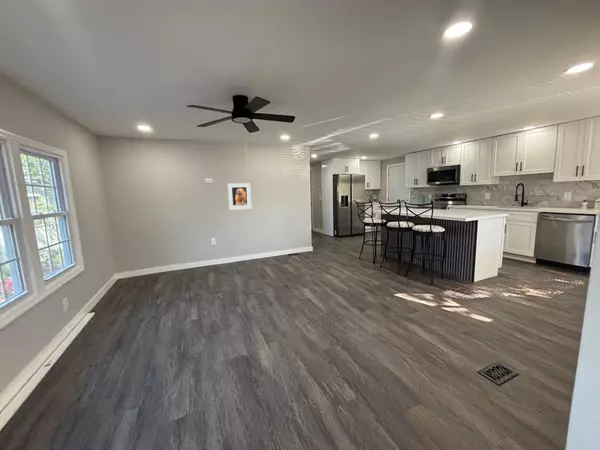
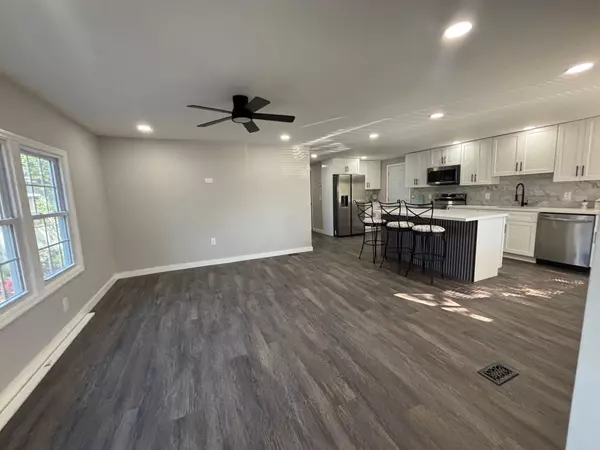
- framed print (239, 196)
